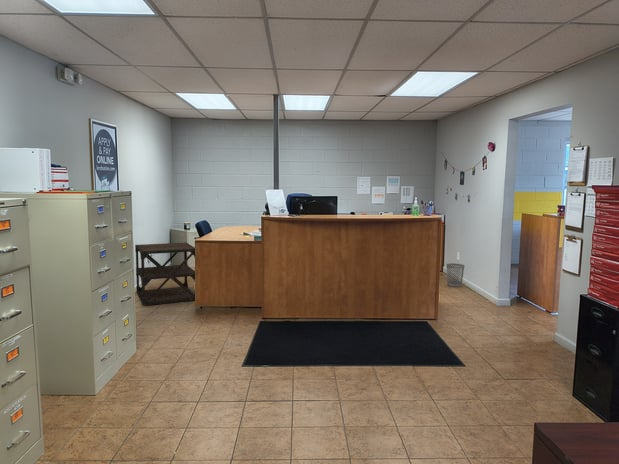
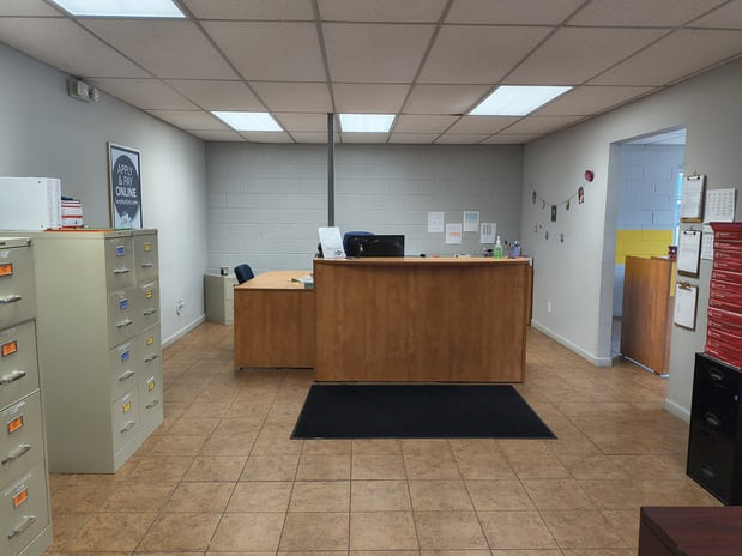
- wastebasket (454, 275)
- side table (165, 271)
